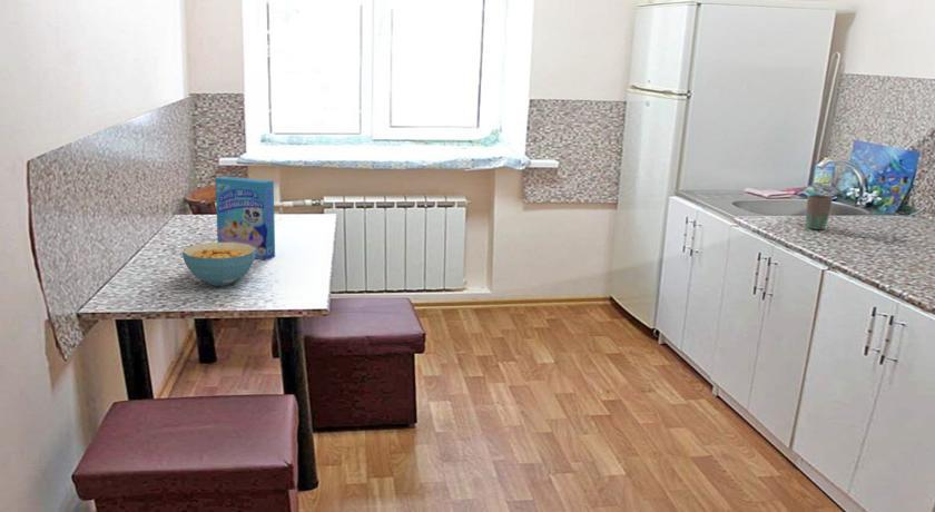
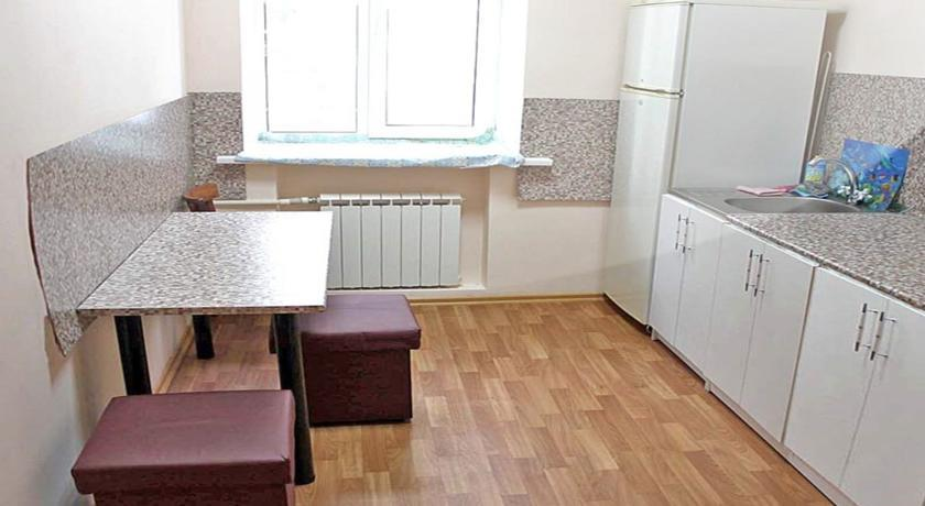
- cereal box (245, 217)
- cereal bowl (220, 266)
- mug (816, 211)
